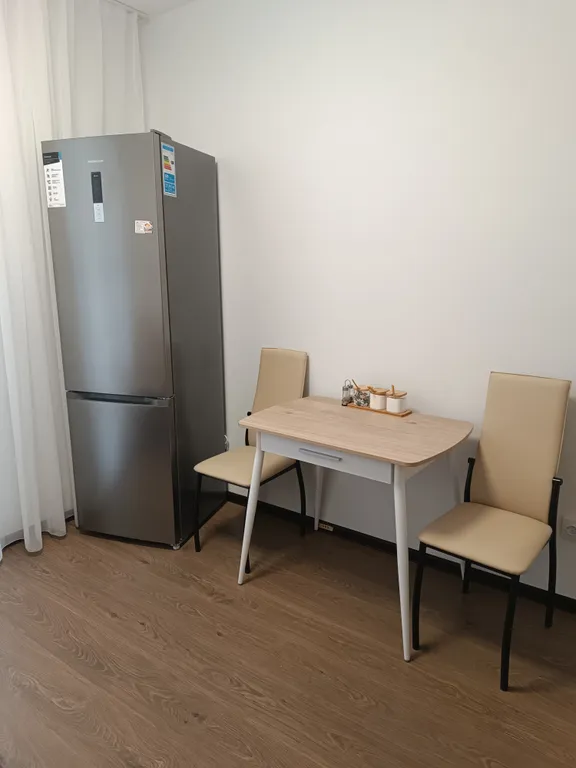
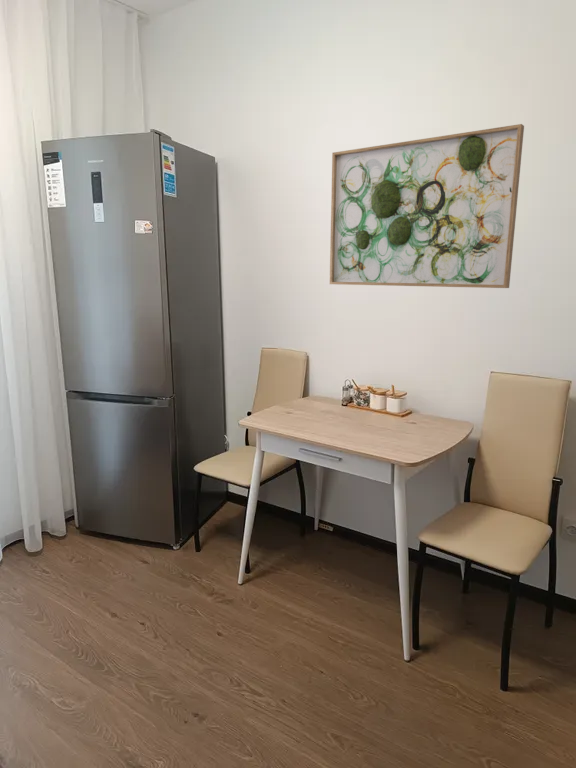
+ wall art (413, 215)
